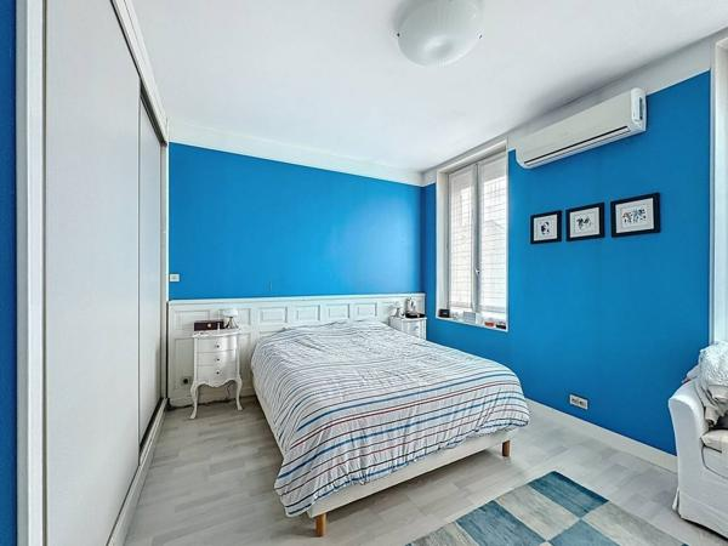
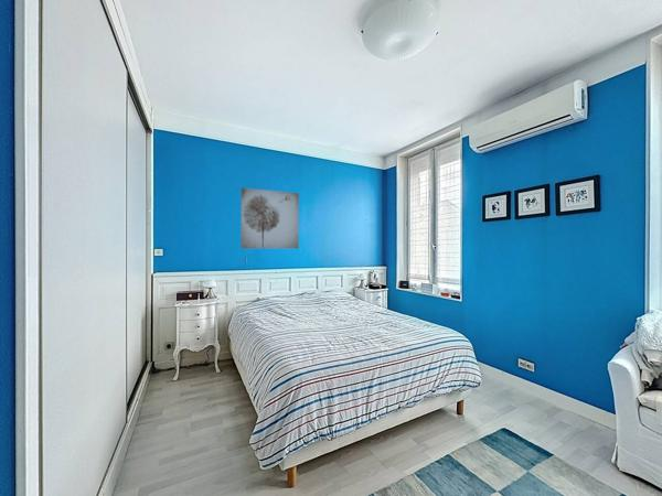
+ wall art (270, 219)
